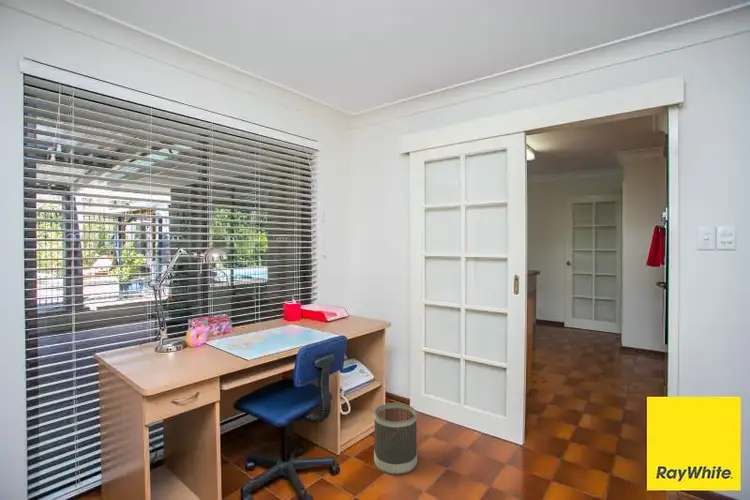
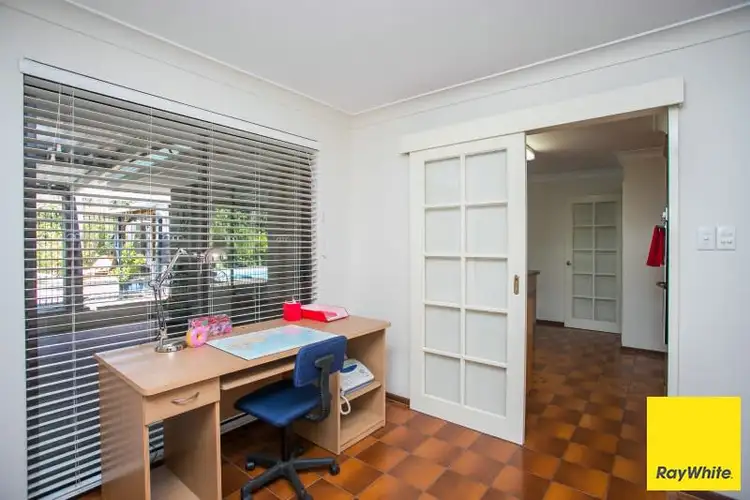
- wastebasket (395, 436)
